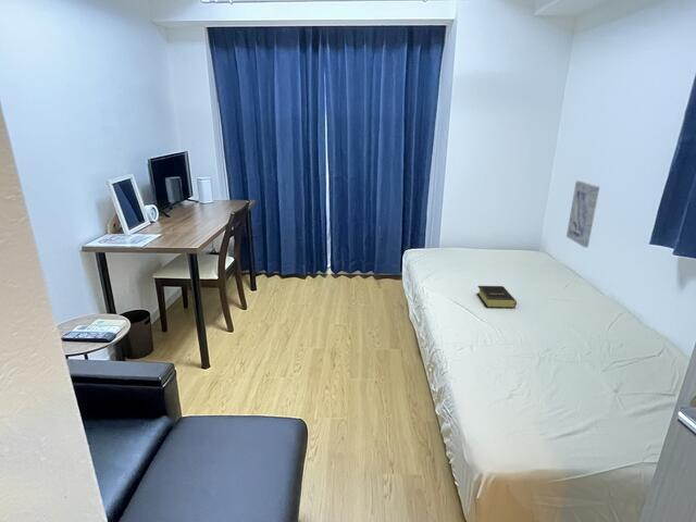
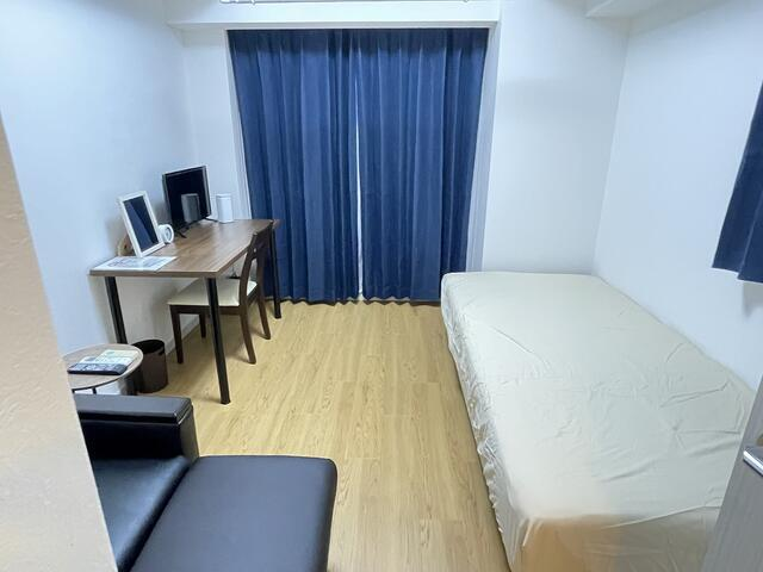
- wall art (582, 213)
- book (495, 295)
